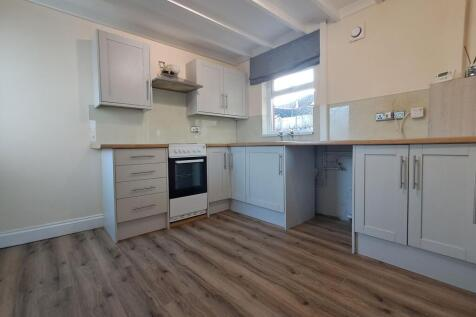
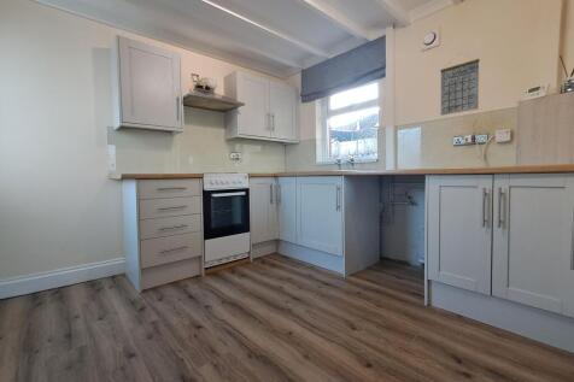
+ calendar (458, 82)
